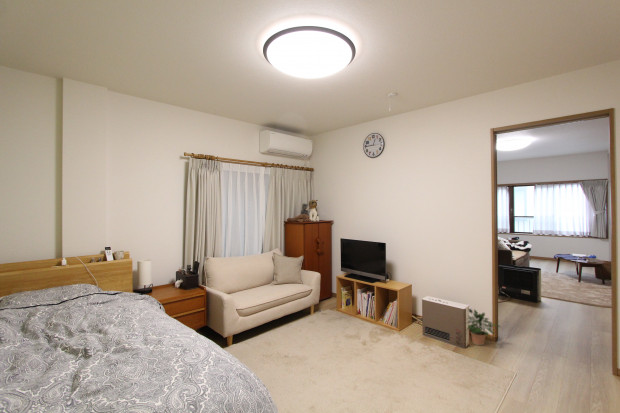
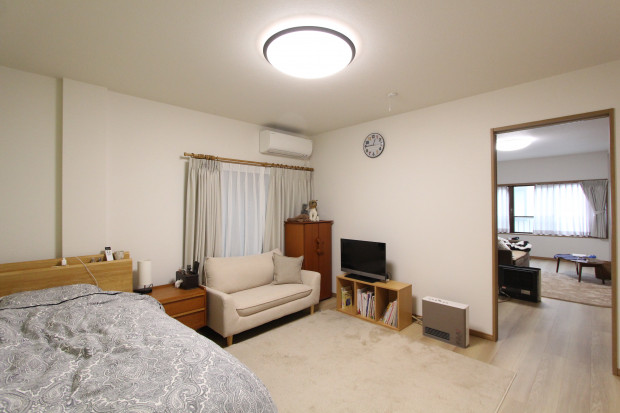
- potted plant (481, 326)
